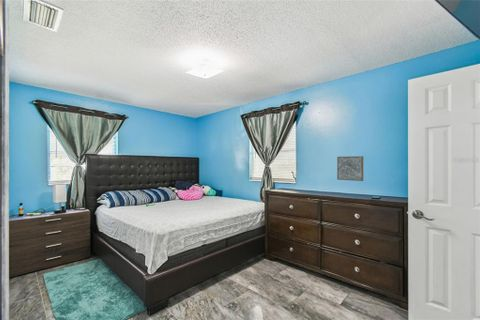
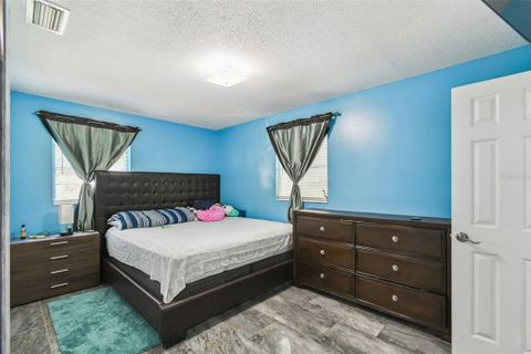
- wall art (349, 168)
